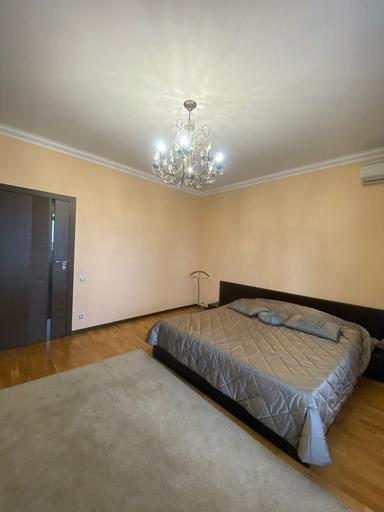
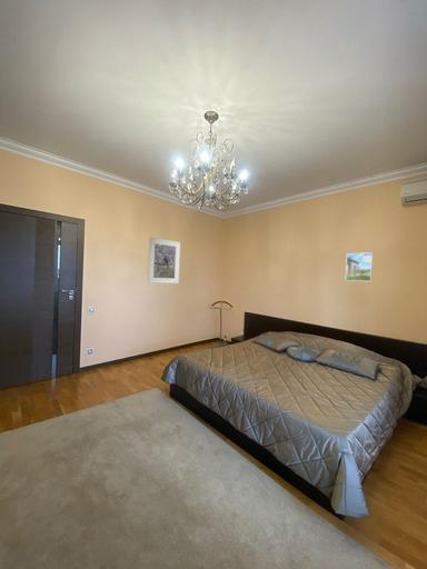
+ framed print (358, 267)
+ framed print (165, 261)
